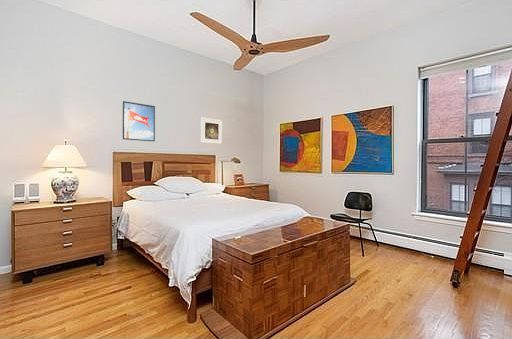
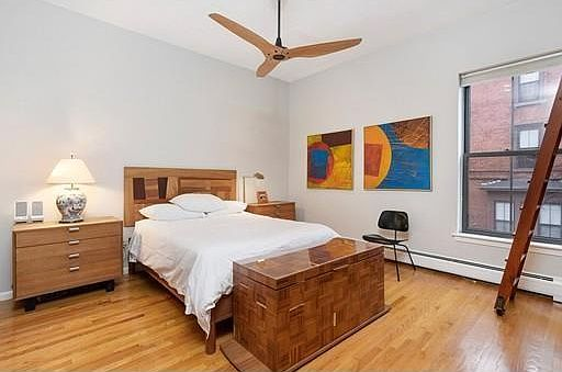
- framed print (139, 122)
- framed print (211, 131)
